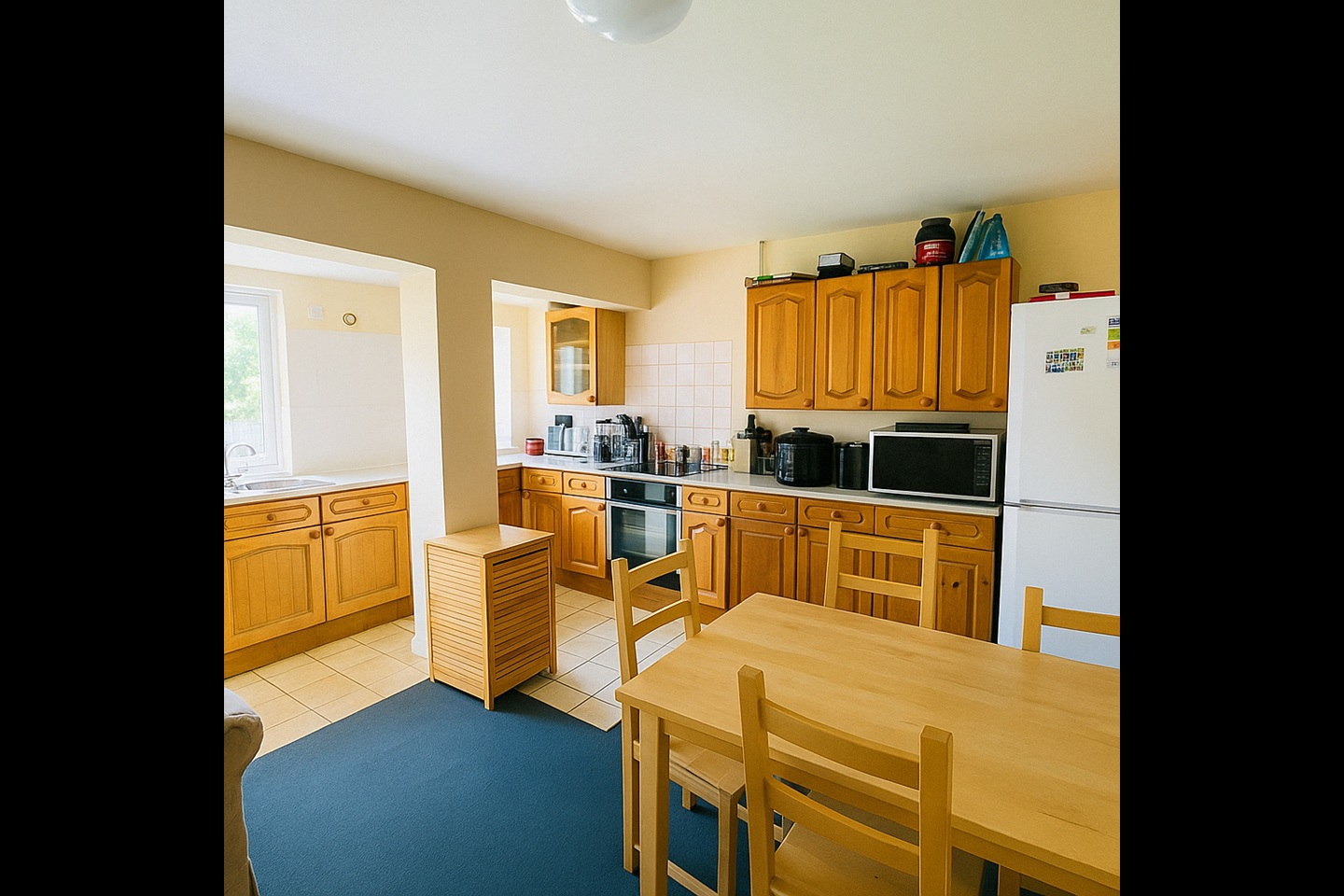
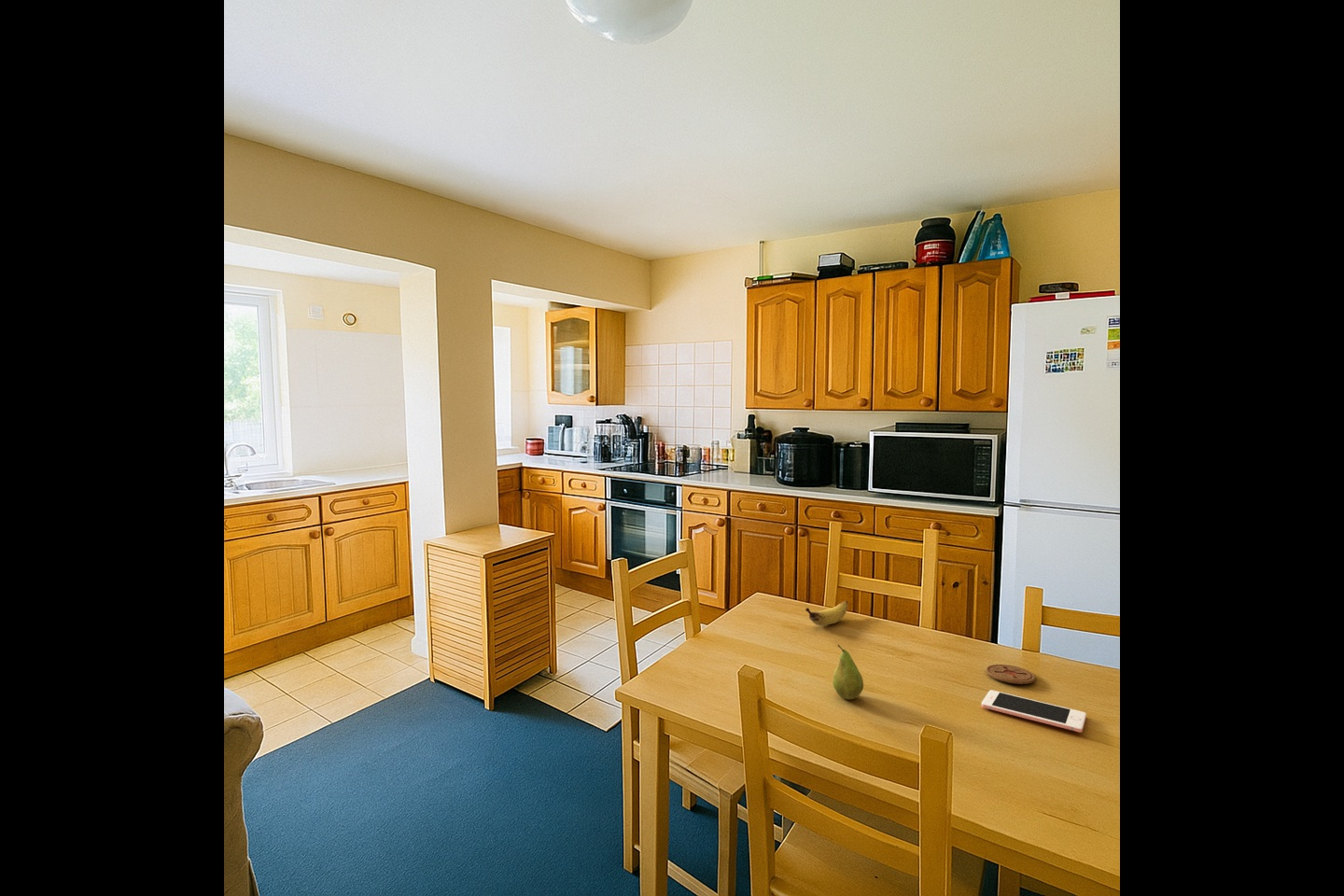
+ banana (827, 612)
+ cell phone (1032, 709)
+ coaster (1010, 674)
+ fruit (847, 670)
